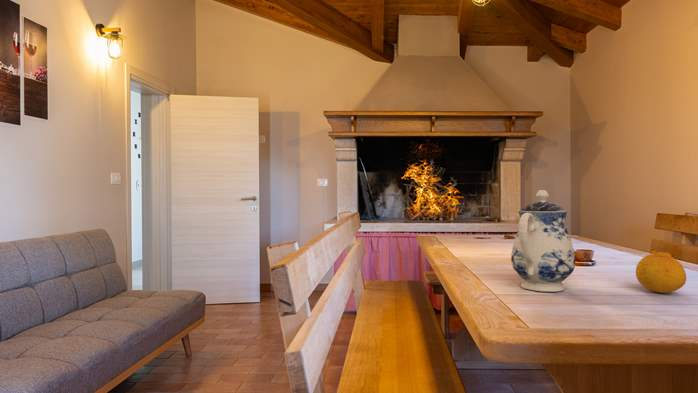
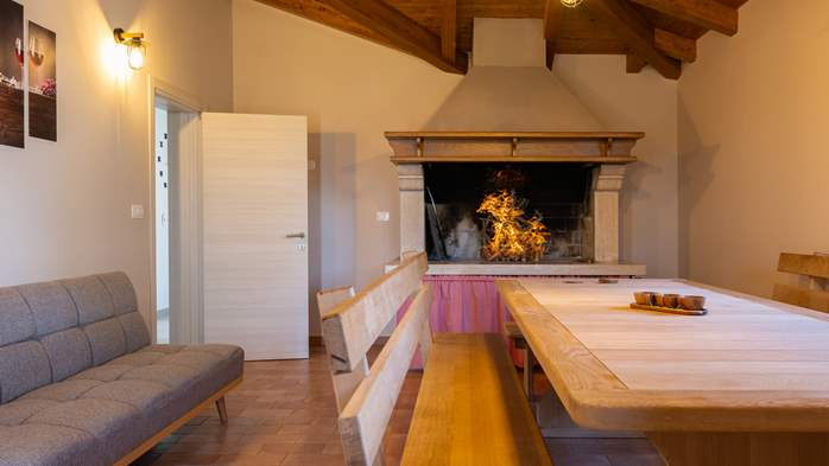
- teapot (542, 238)
- fruit (660, 271)
